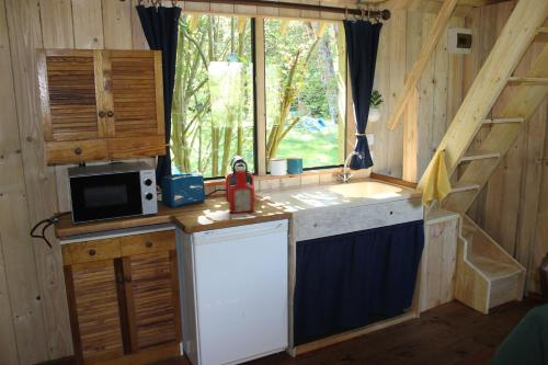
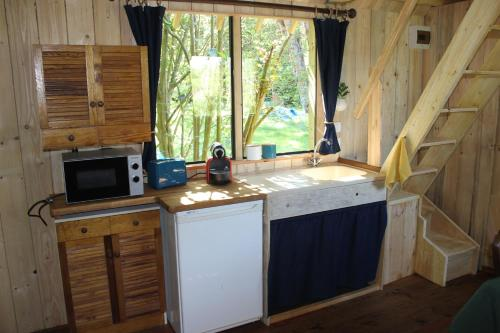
- soap bottle (241, 189)
